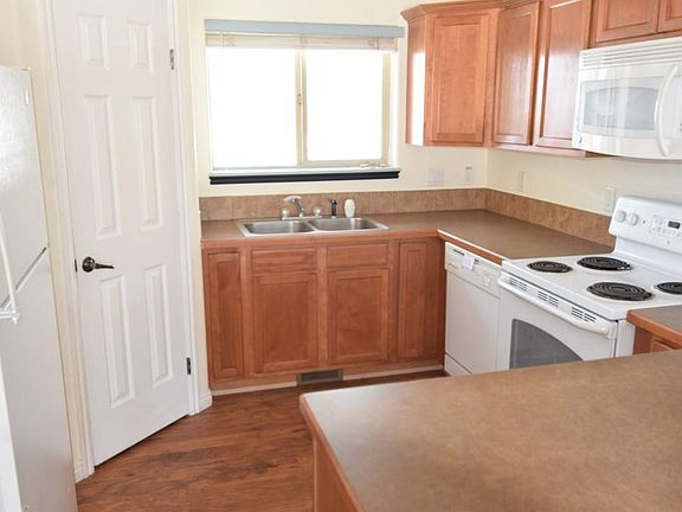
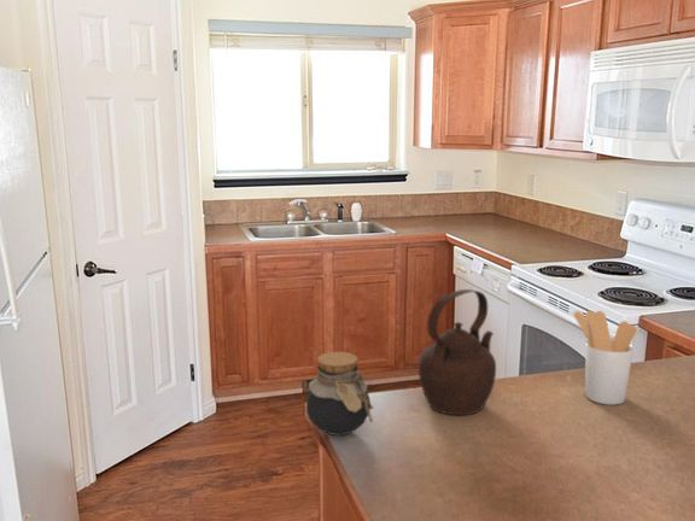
+ teapot (463, 346)
+ utensil holder (601, 353)
+ jar (339, 396)
